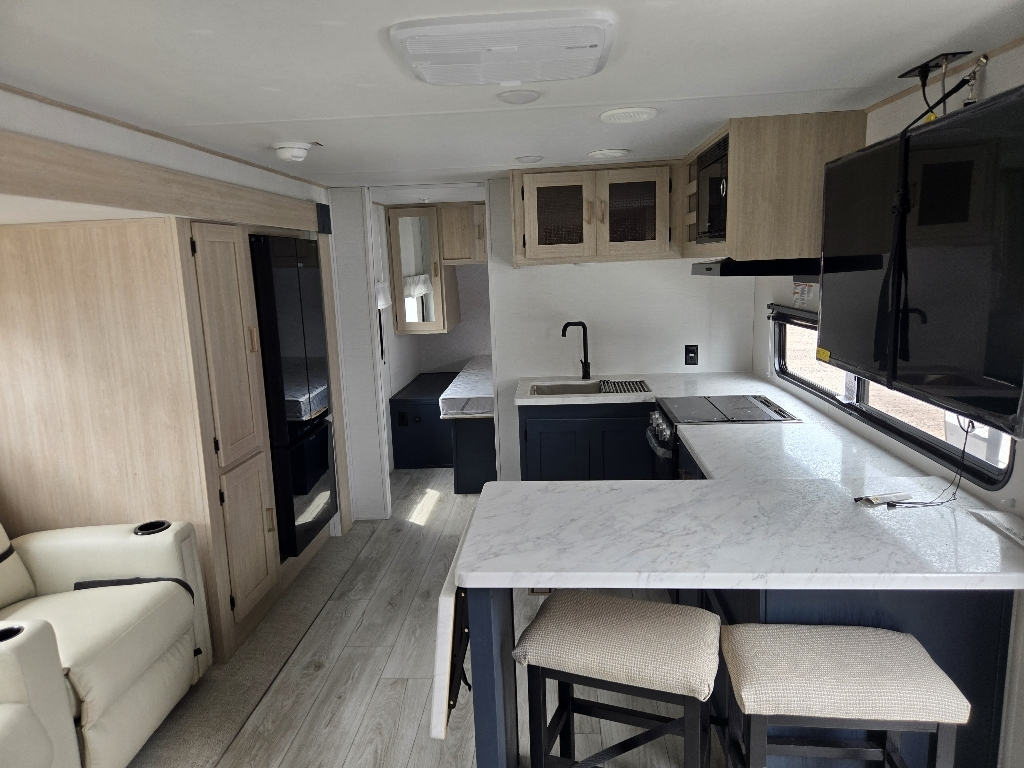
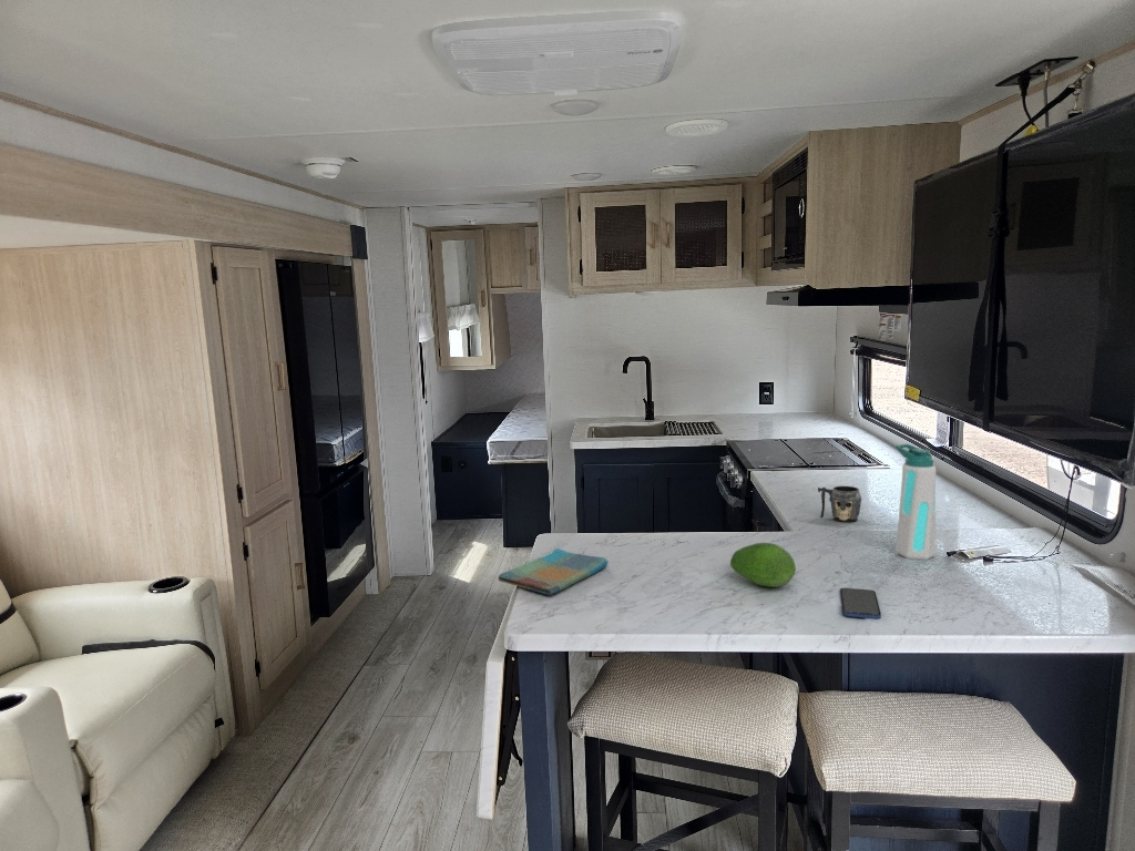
+ fruit (761, 563)
+ mug (839, 503)
+ dish towel (554, 570)
+ water bottle (914, 501)
+ smartphone (859, 602)
